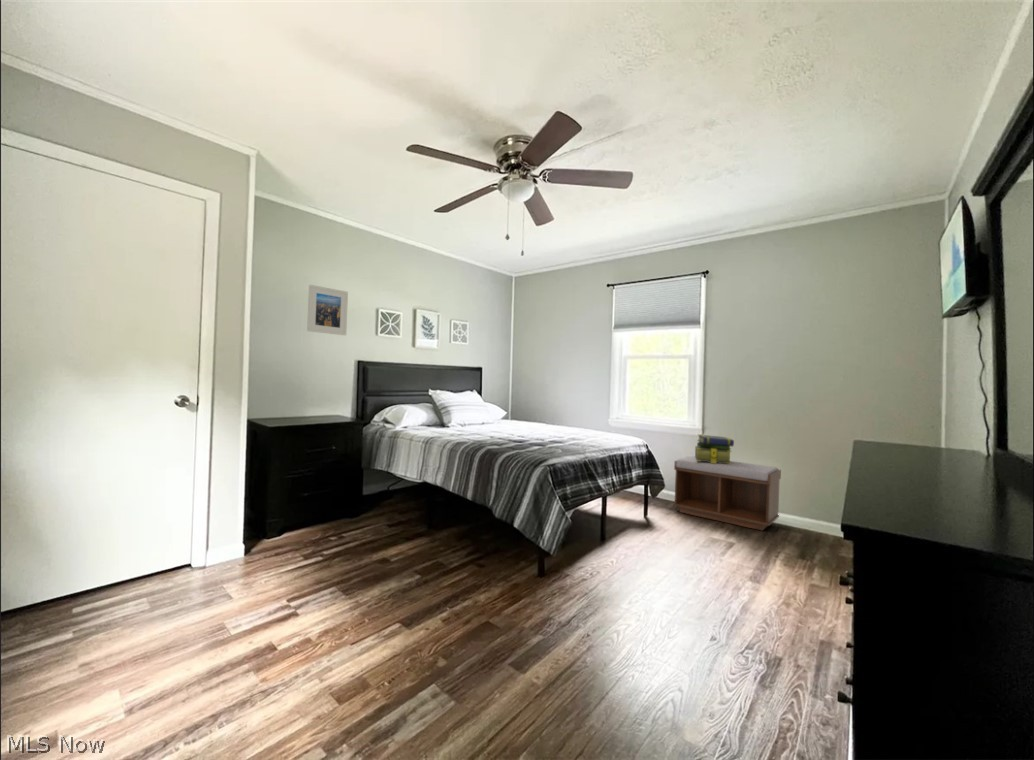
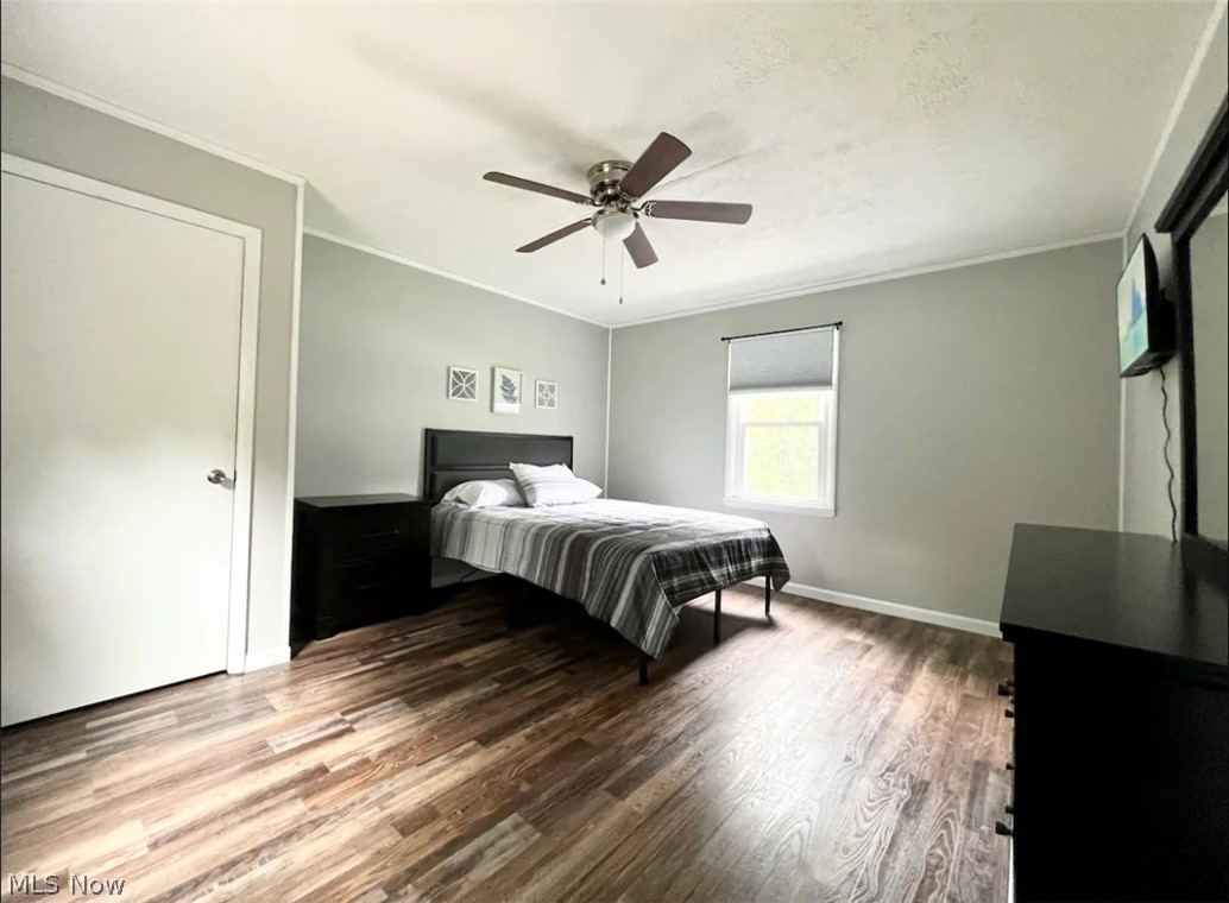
- stack of books (714, 448)
- bench (725, 489)
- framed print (328, 310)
